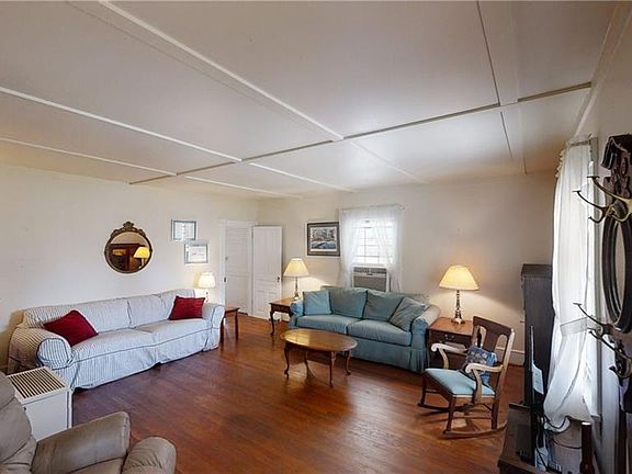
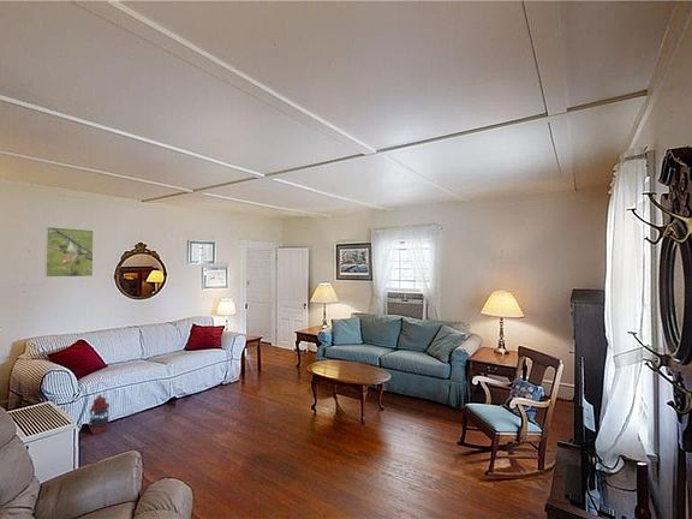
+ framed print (70, 252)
+ lantern (99, 406)
